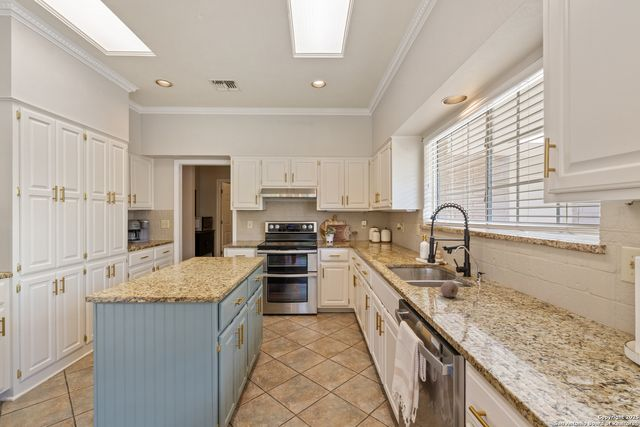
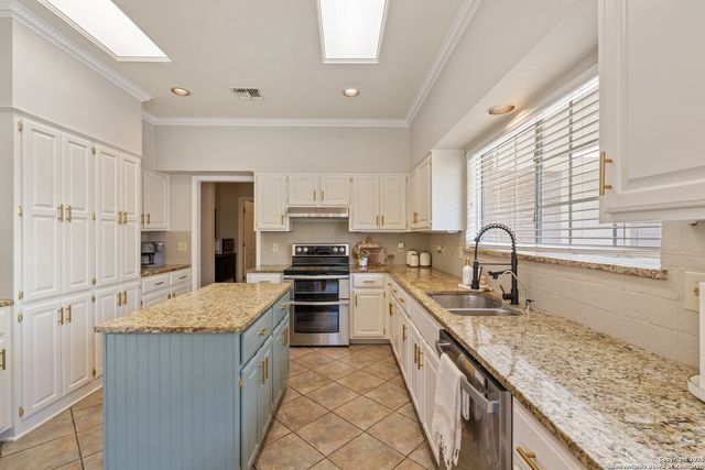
- fruit (449, 288)
